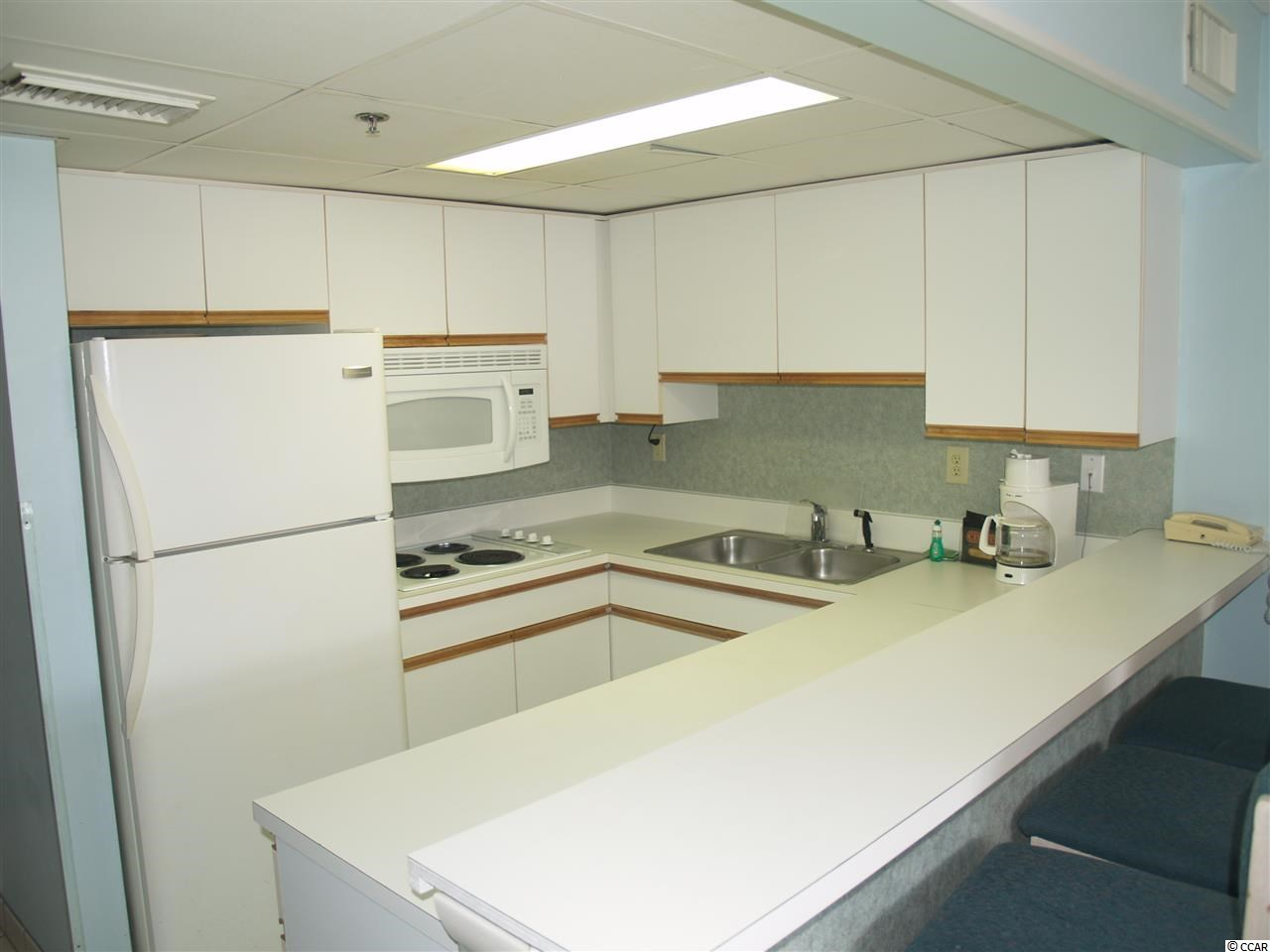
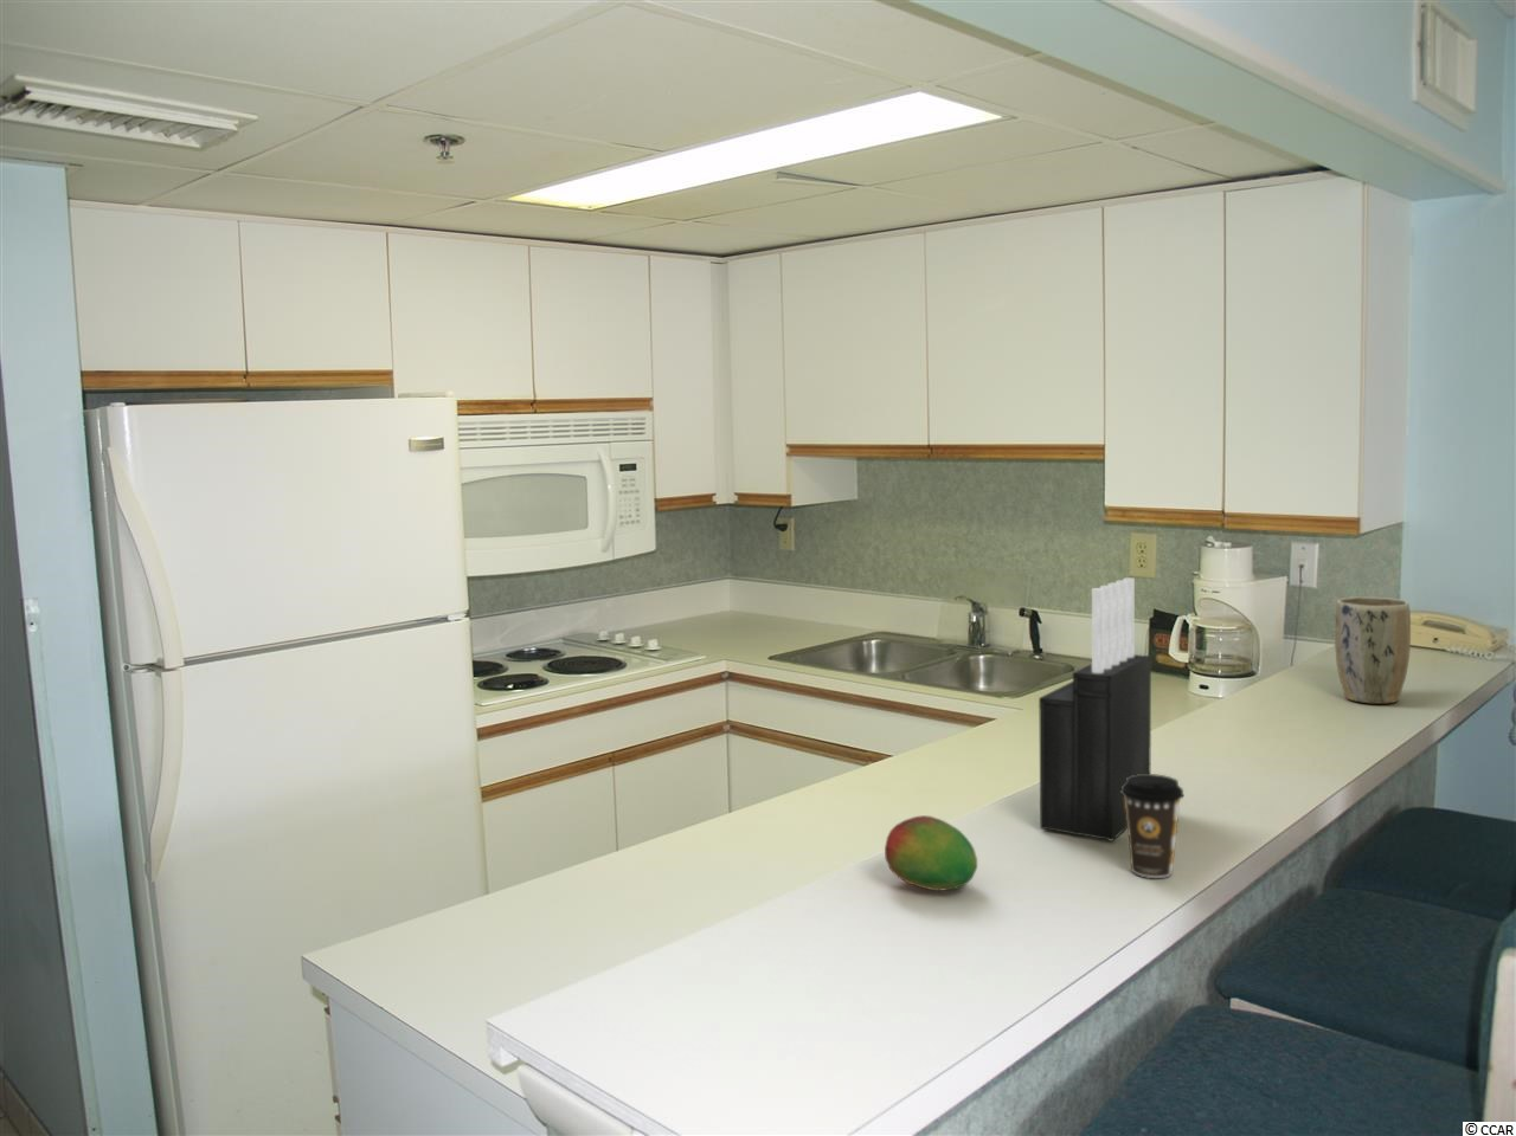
+ fruit (932, 852)
+ knife block (1089, 700)
+ plant pot (1372, 649)
+ coffee cup (1151, 825)
